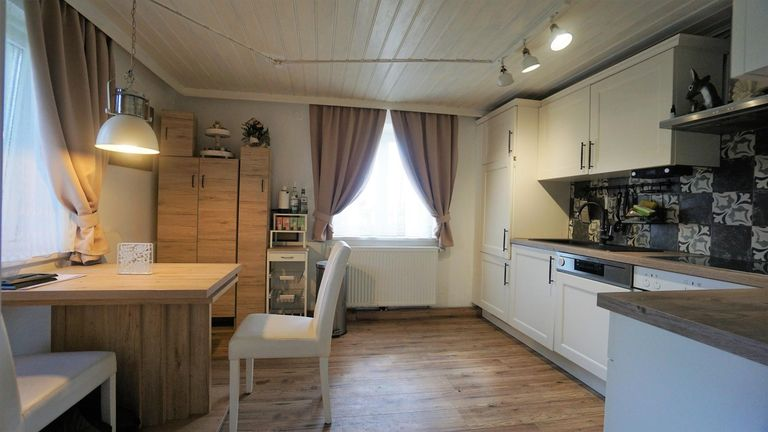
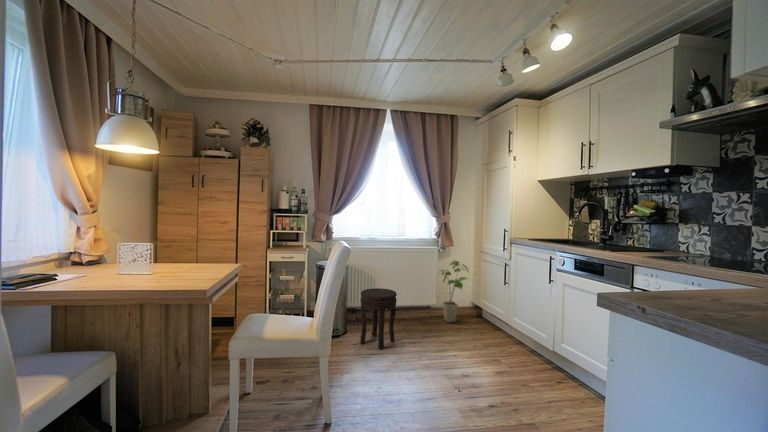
+ house plant (453, 291)
+ side table (377, 317)
